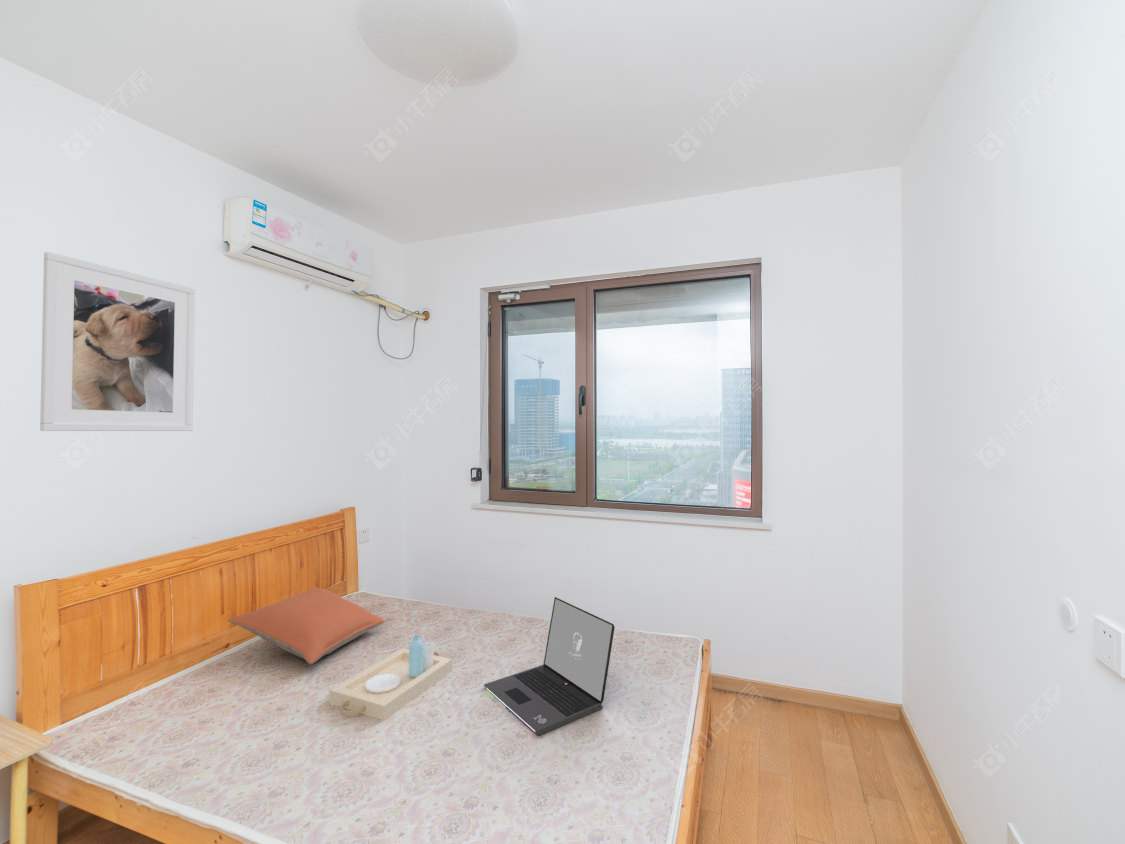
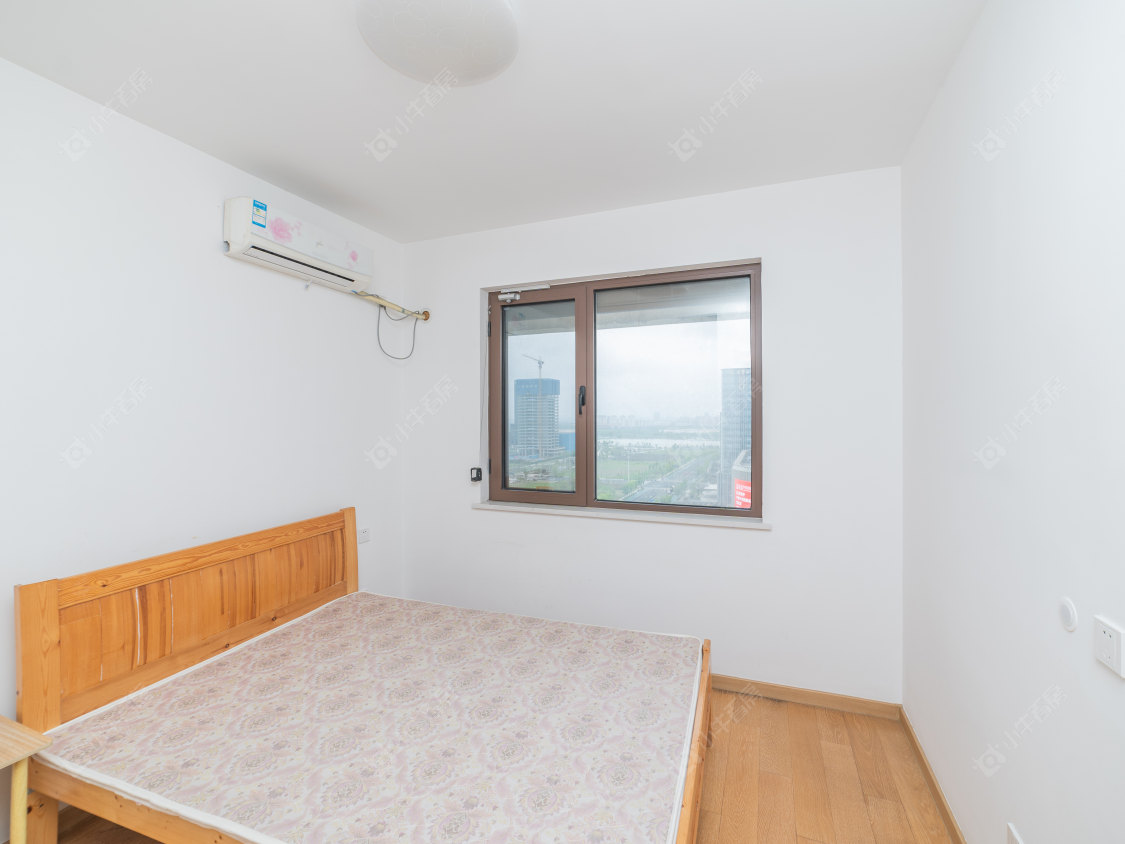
- laptop (547, 657)
- serving tray (394, 662)
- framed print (126, 351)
- pillow (312, 621)
